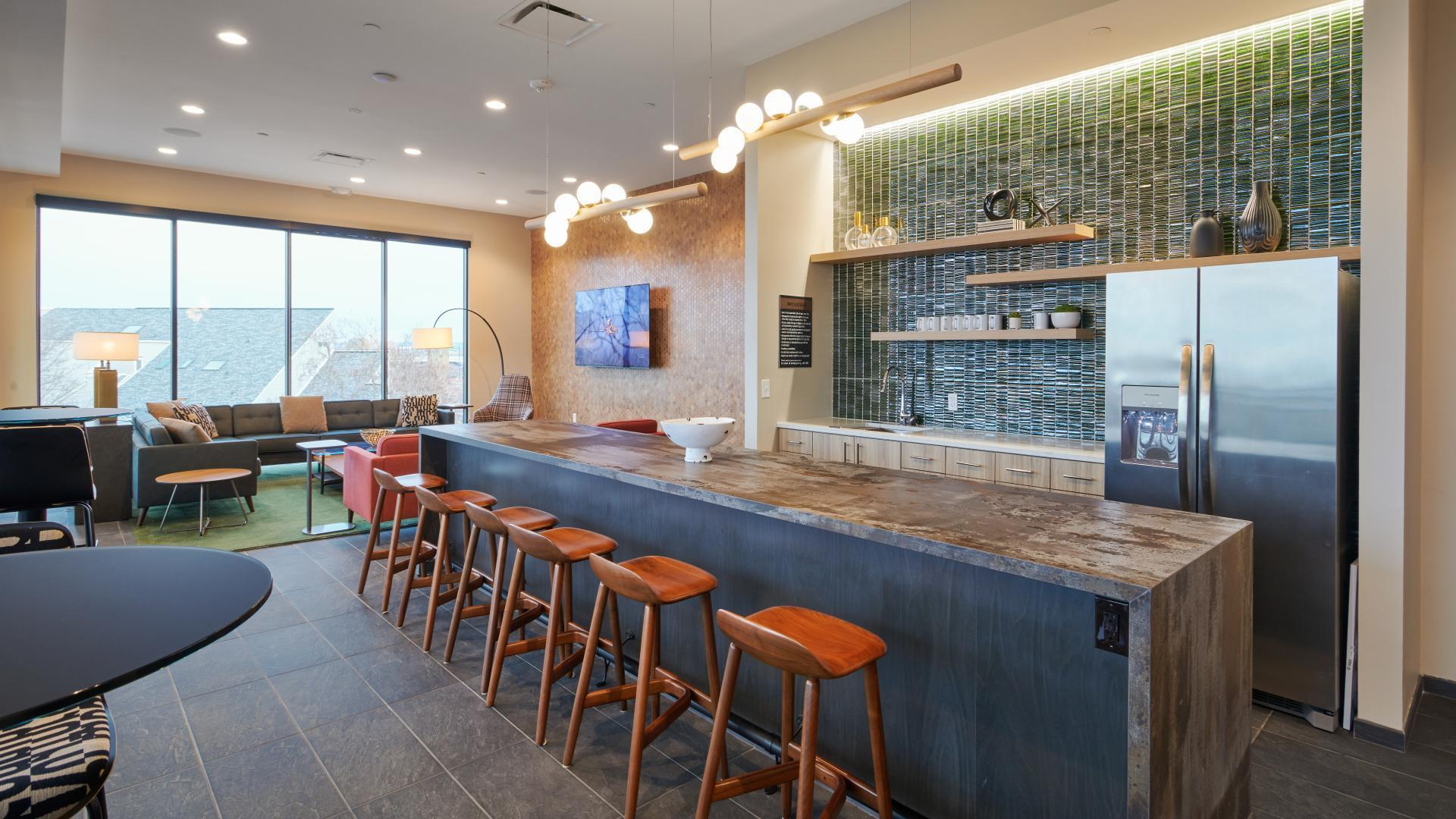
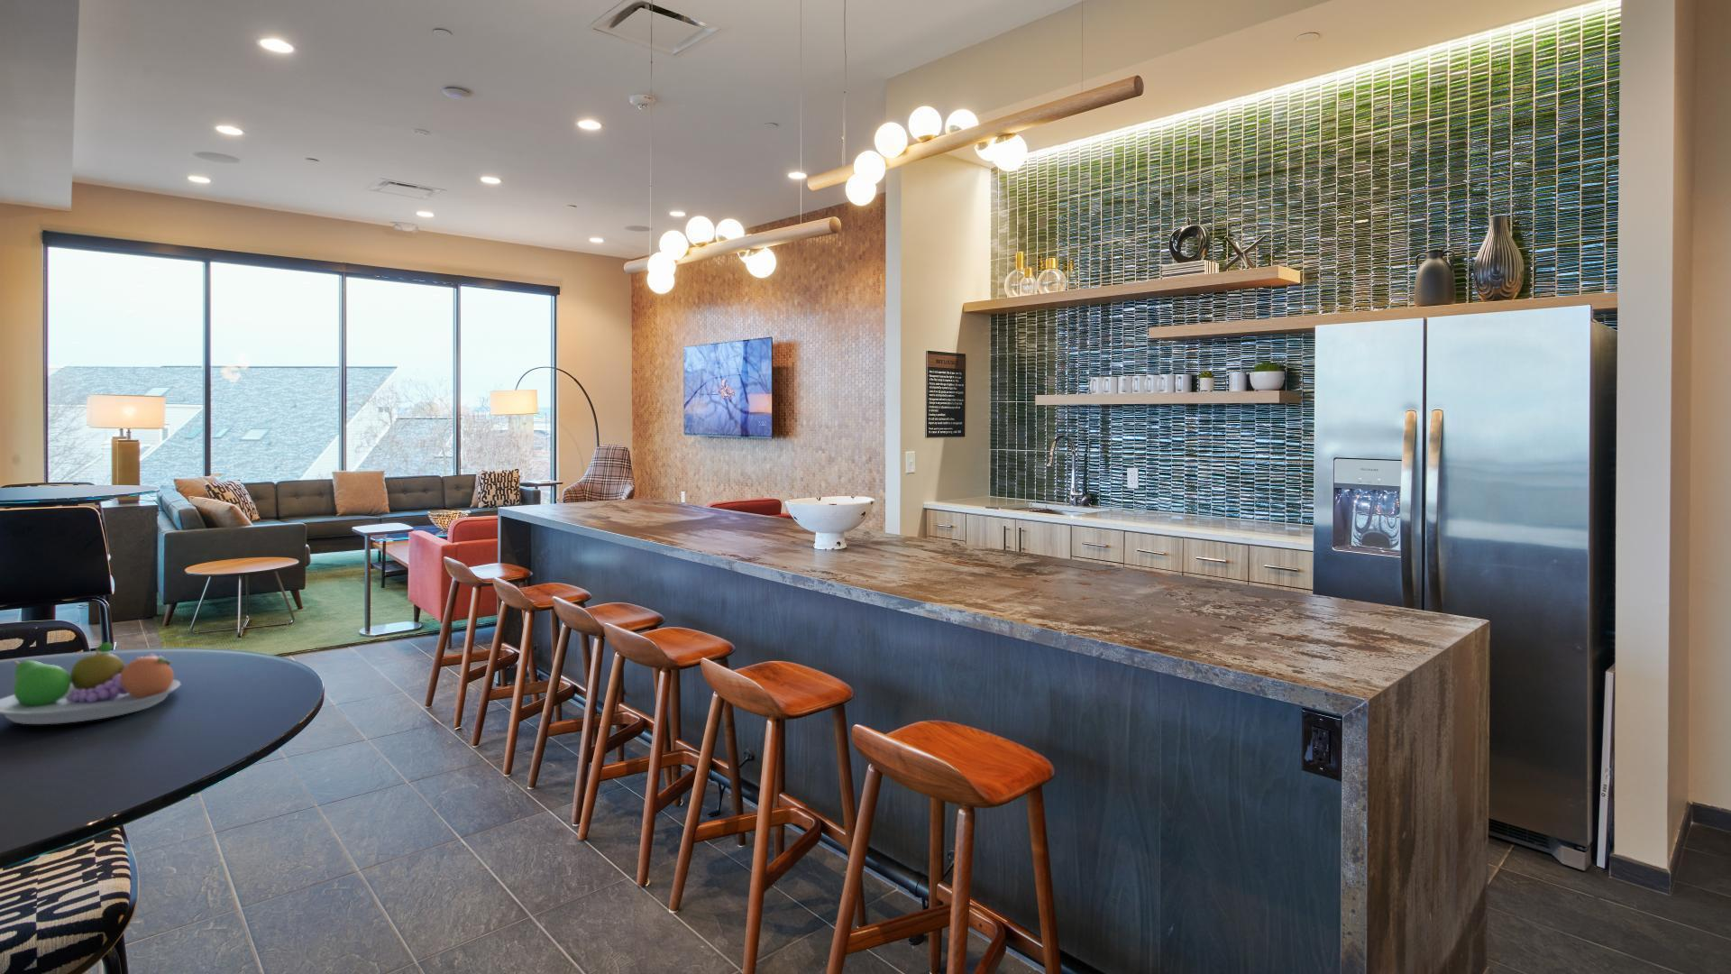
+ fruit bowl (87, 678)
